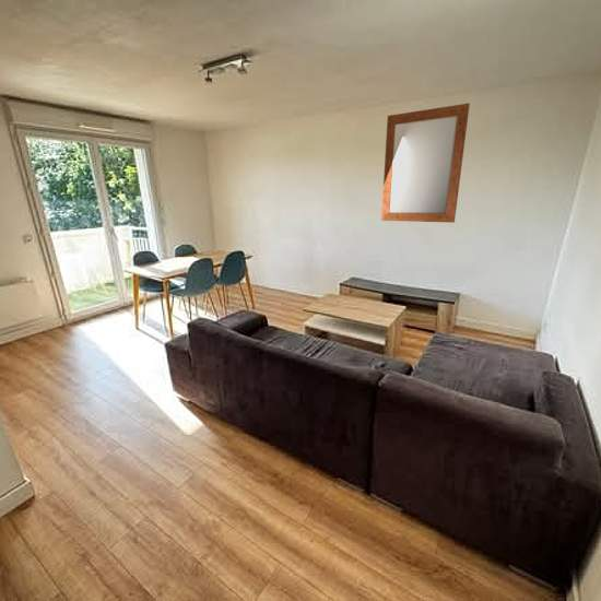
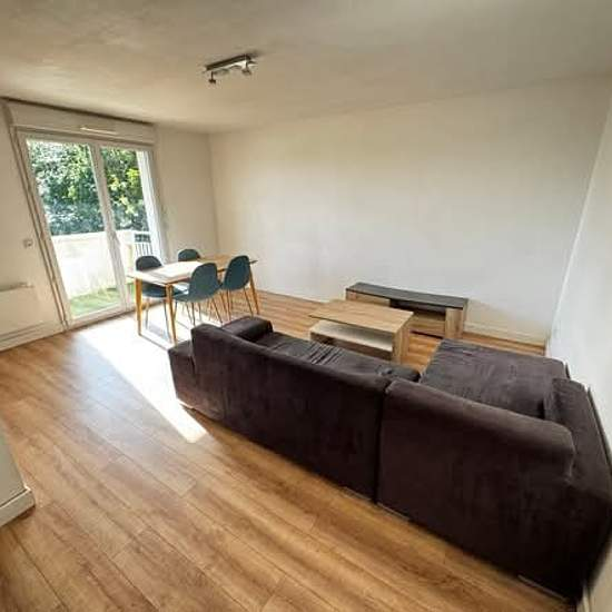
- mirror (420, 168)
